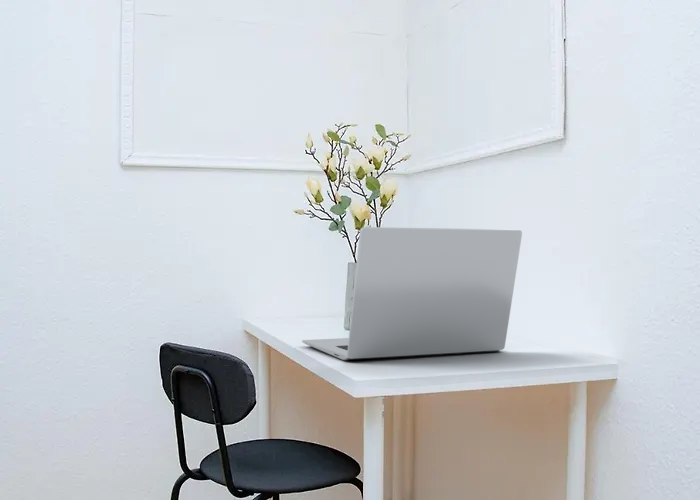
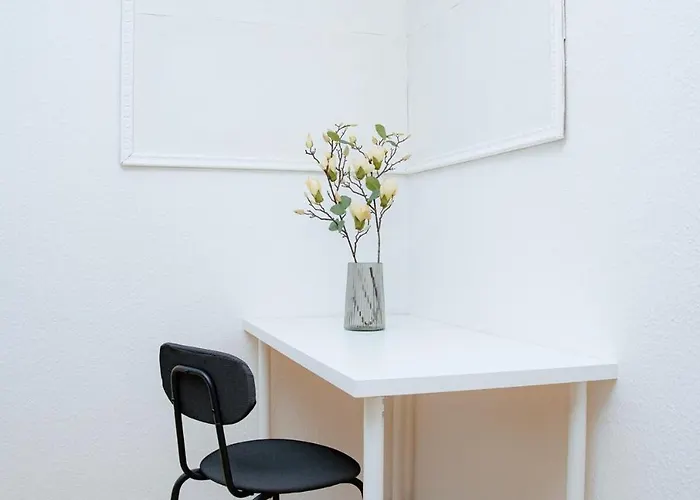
- laptop (406, 289)
